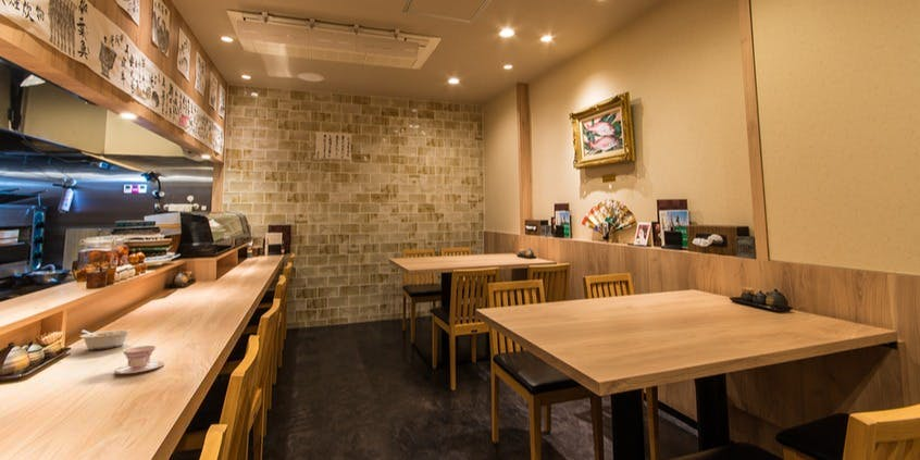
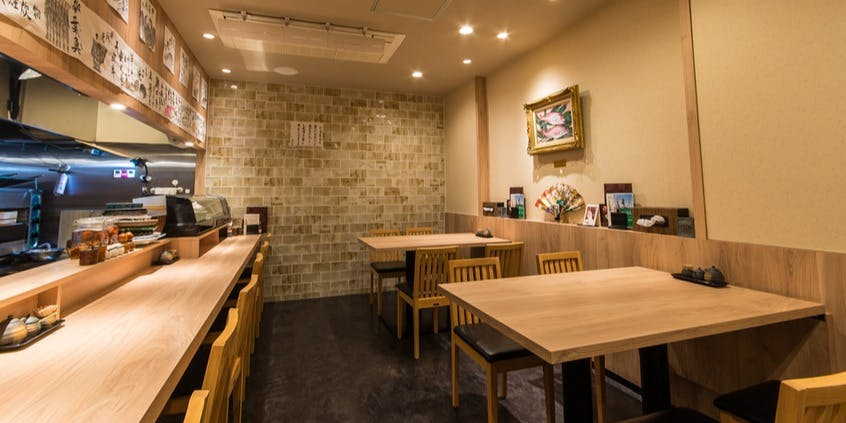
- teacup (139, 358)
- legume (103, 338)
